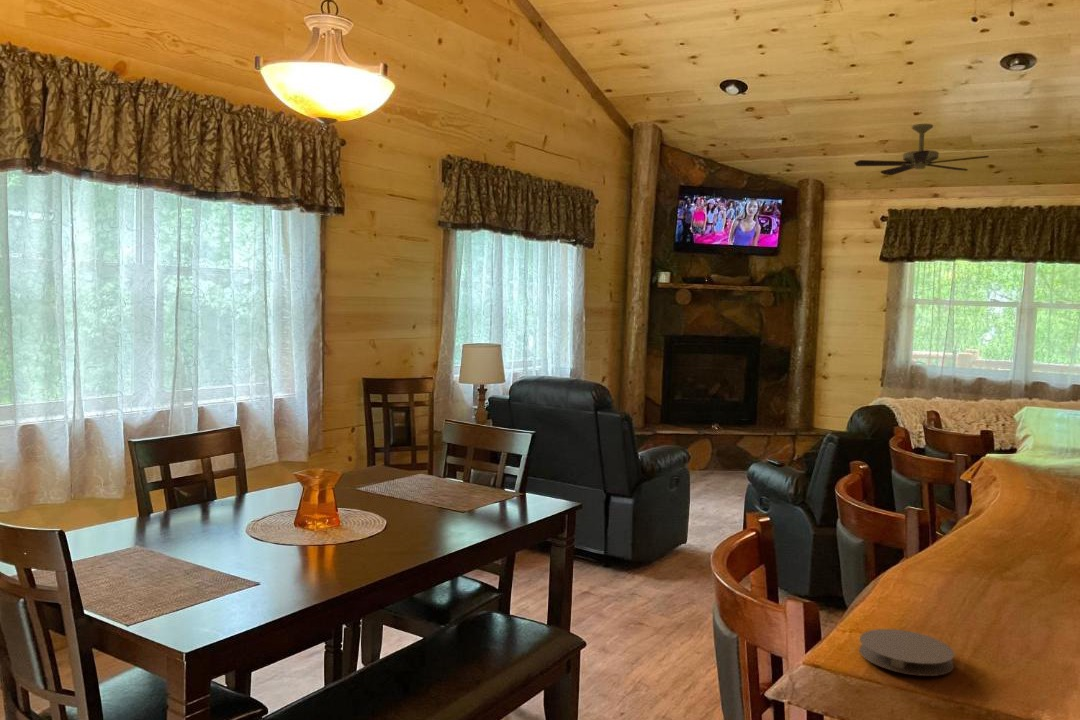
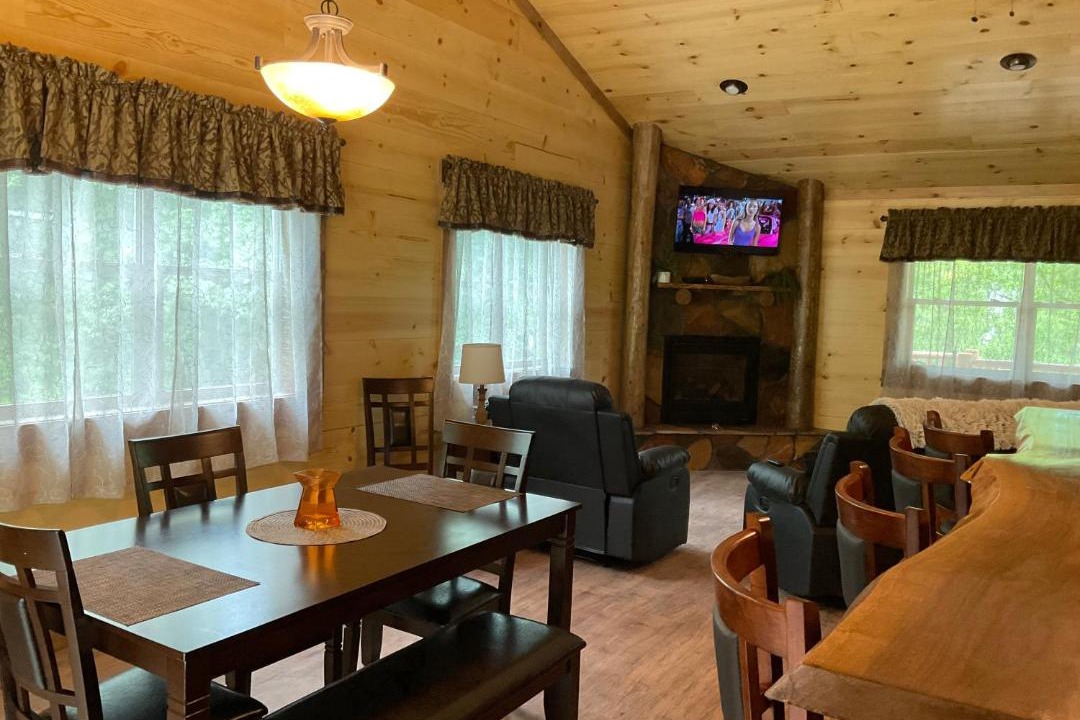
- coaster (905, 651)
- ceiling fan (920, 146)
